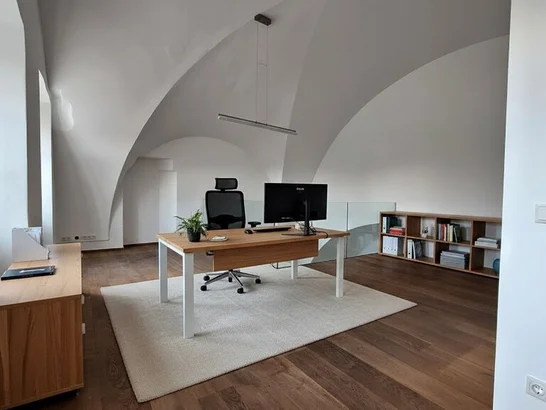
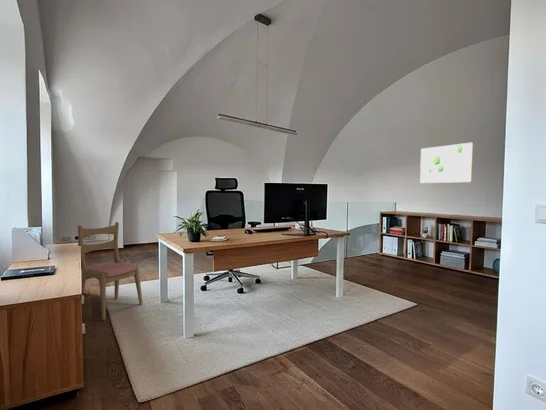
+ dining chair (110, 266)
+ wall art (444, 164)
